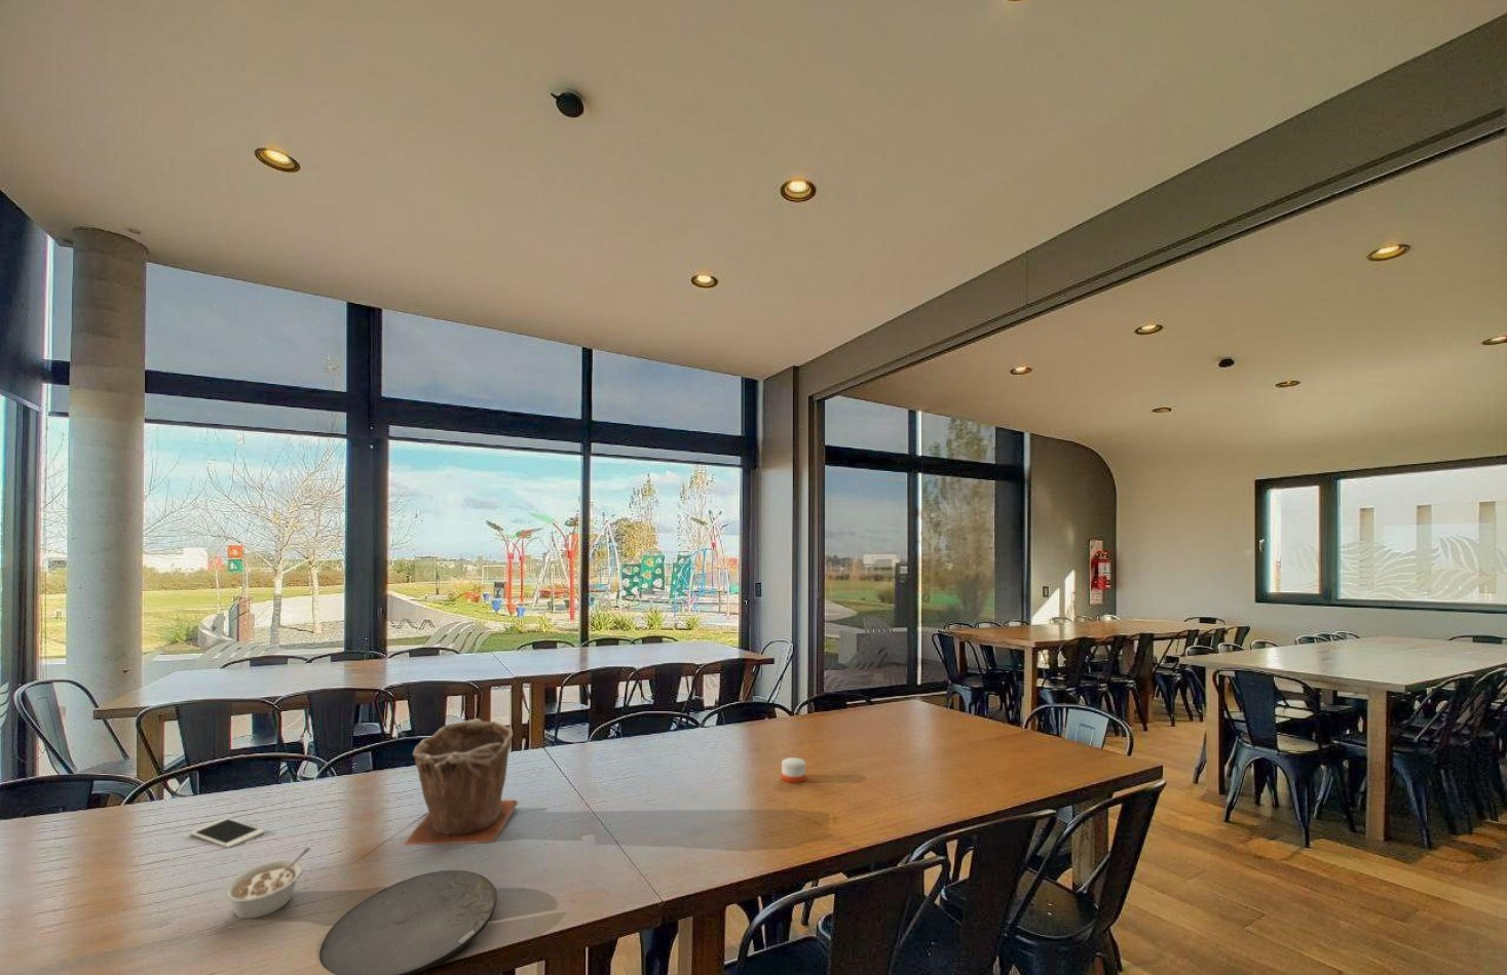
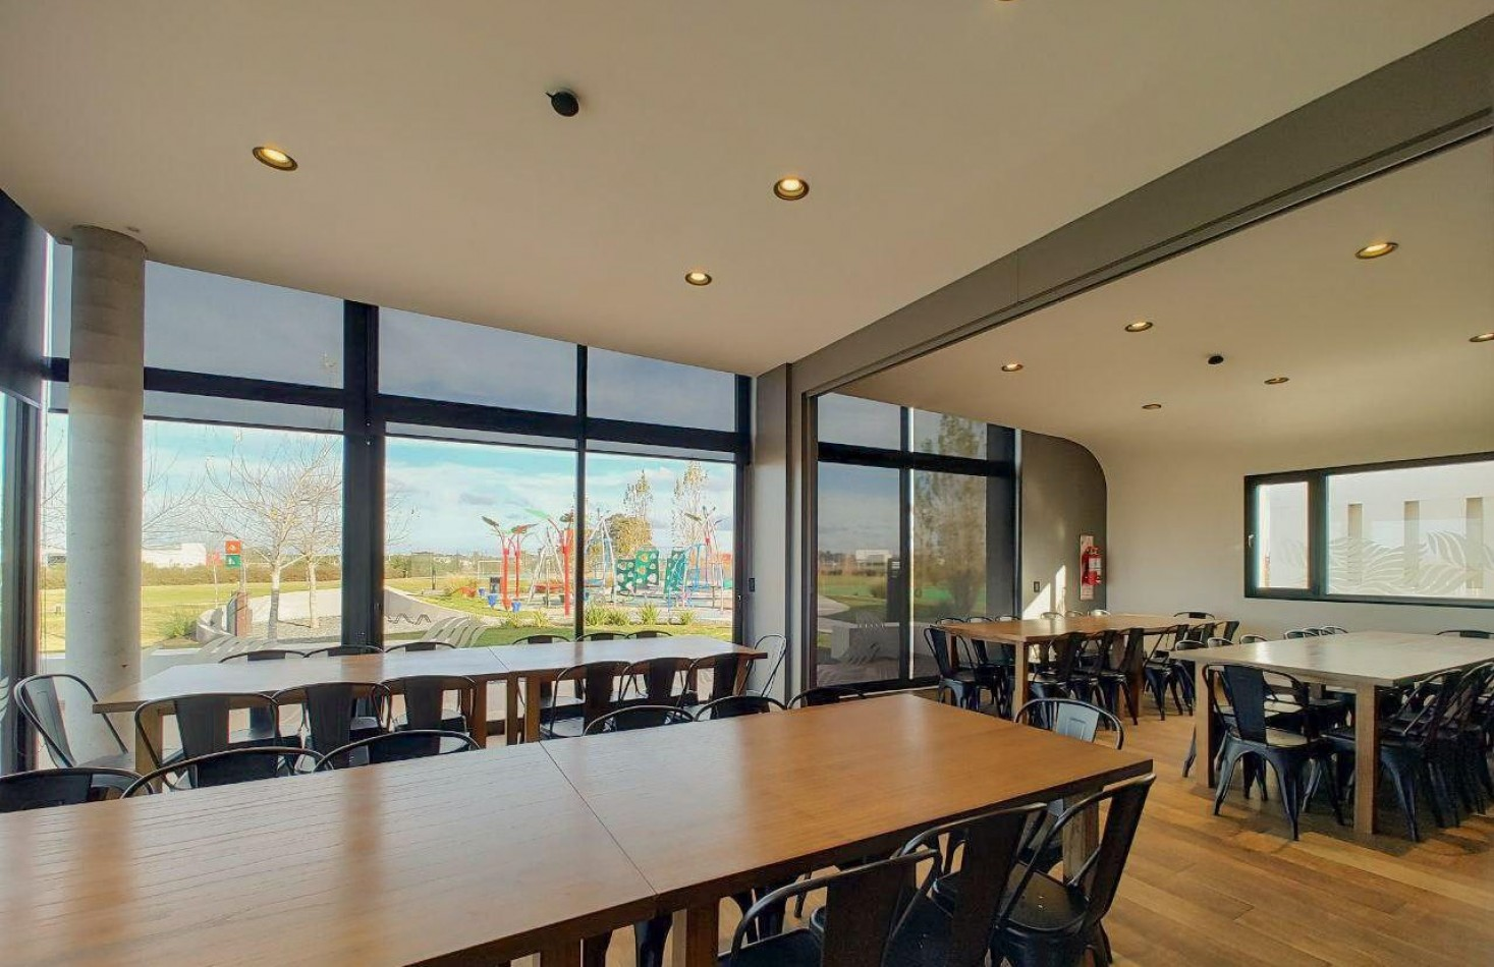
- plate (413, 920)
- plant pot (462, 778)
- candle (793, 762)
- legume (265, 887)
- cell phone (227, 832)
